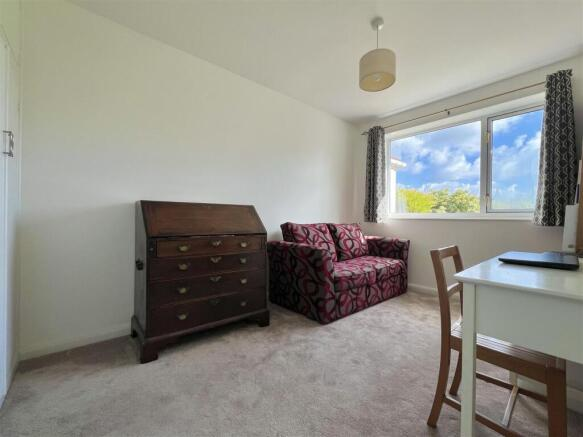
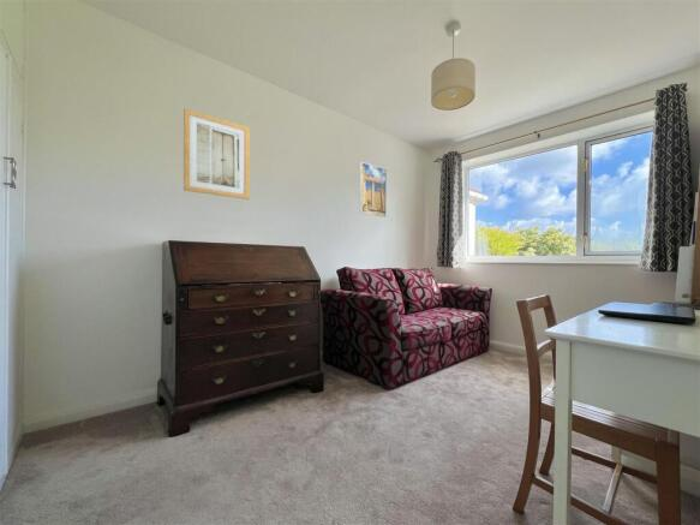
+ wall art (219, 156)
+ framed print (372, 190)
